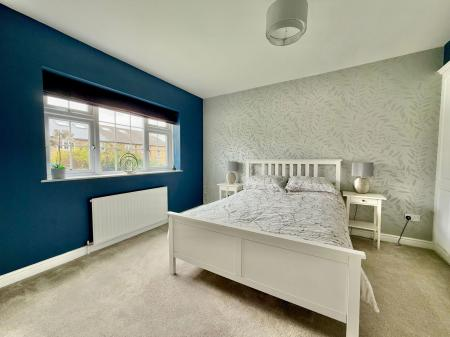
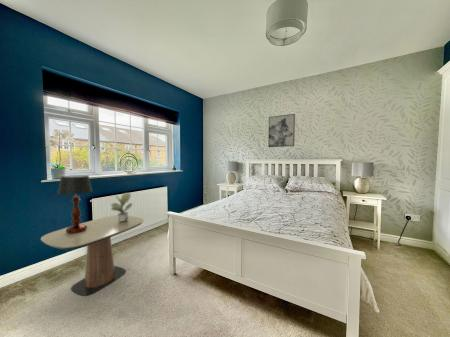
+ wall art (281, 131)
+ table lamp (76, 203)
+ side table (99, 253)
+ potted plant (120, 208)
